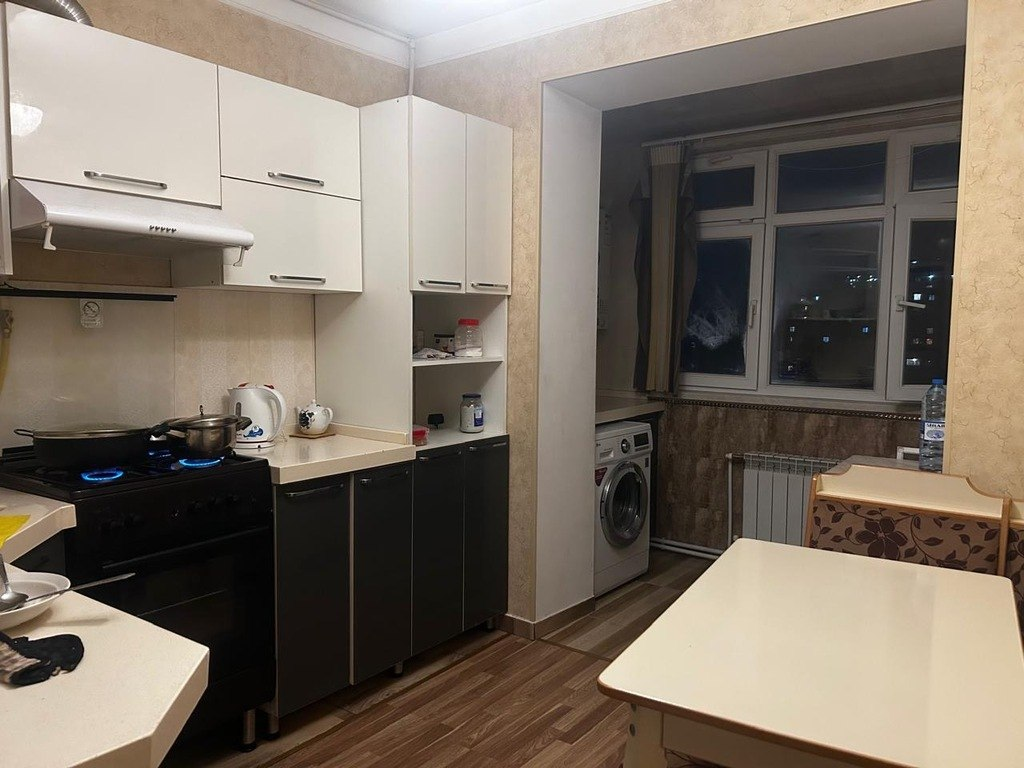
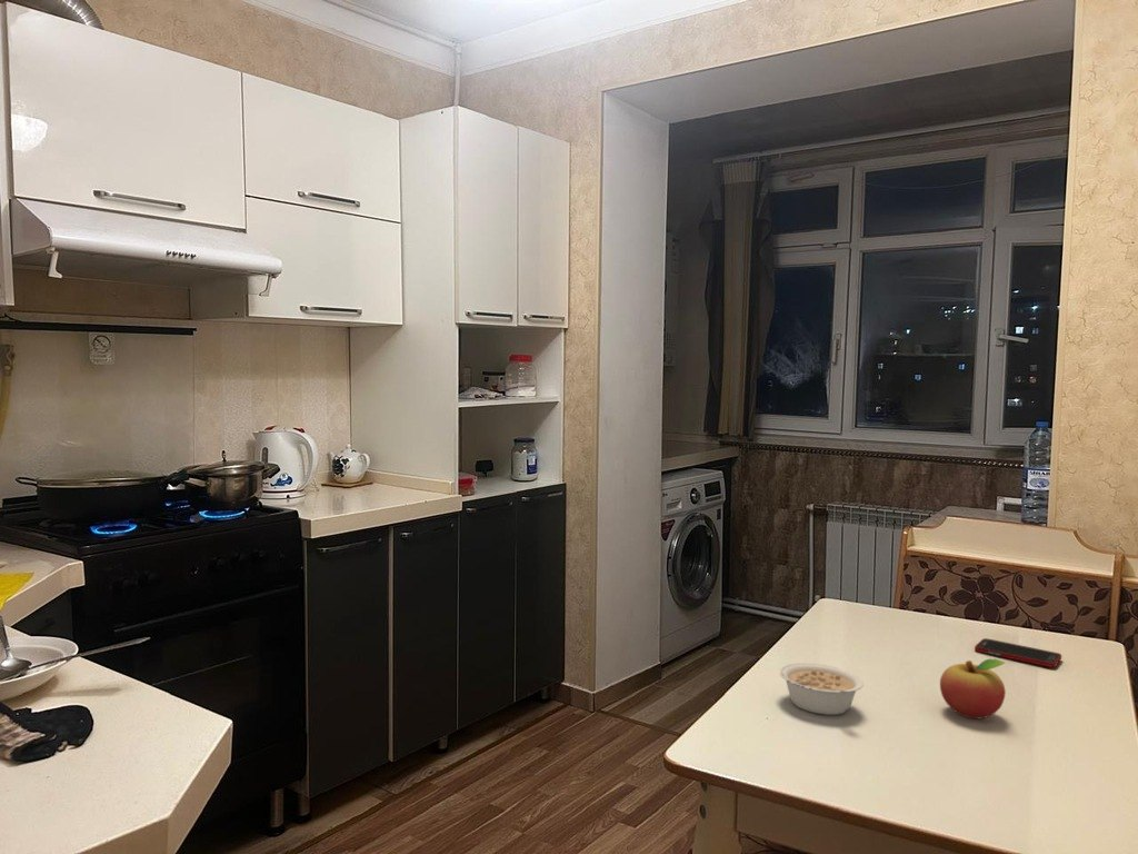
+ legume (823, 688)
+ cell phone (1017, 652)
+ fruit (971, 684)
